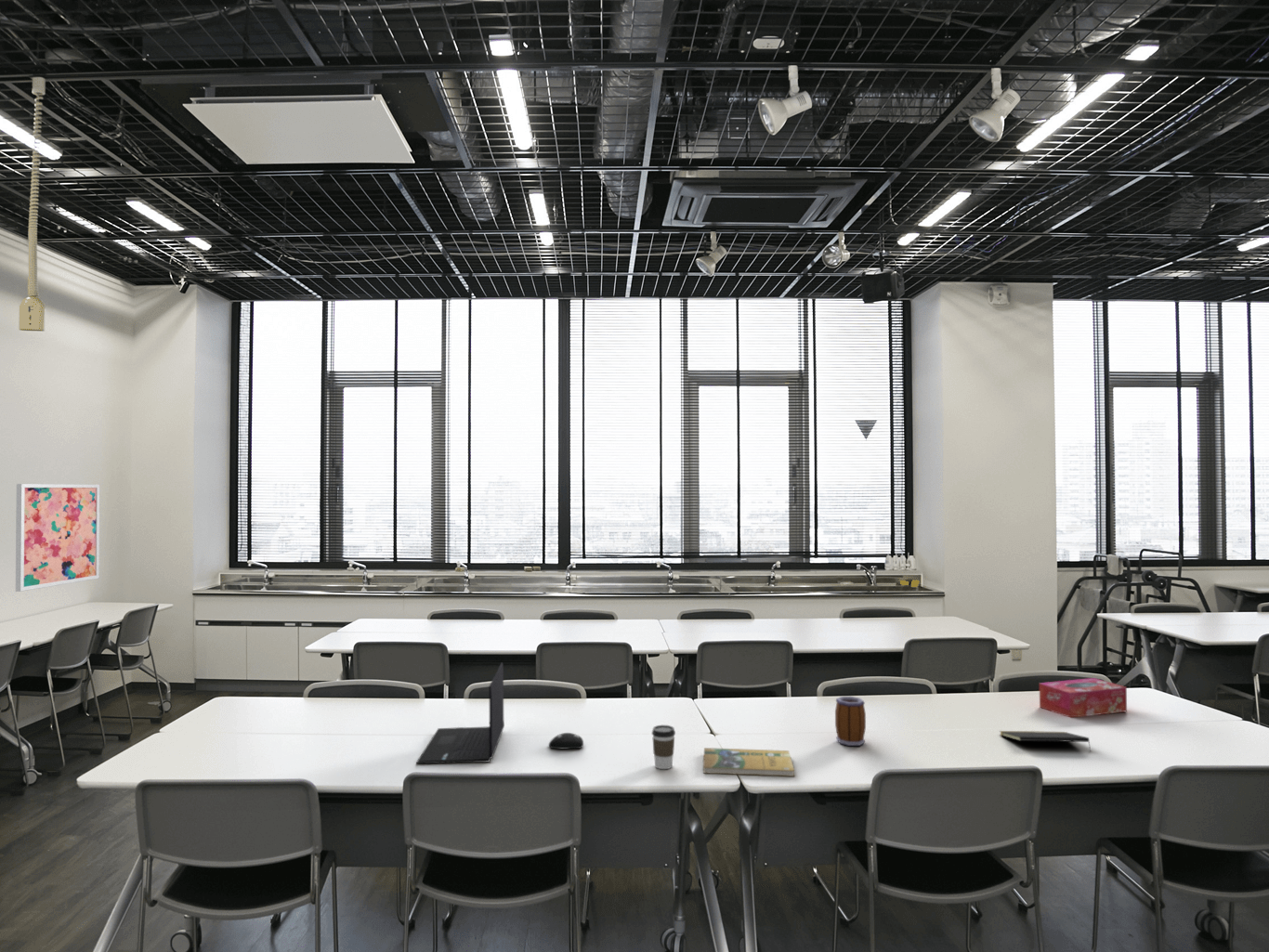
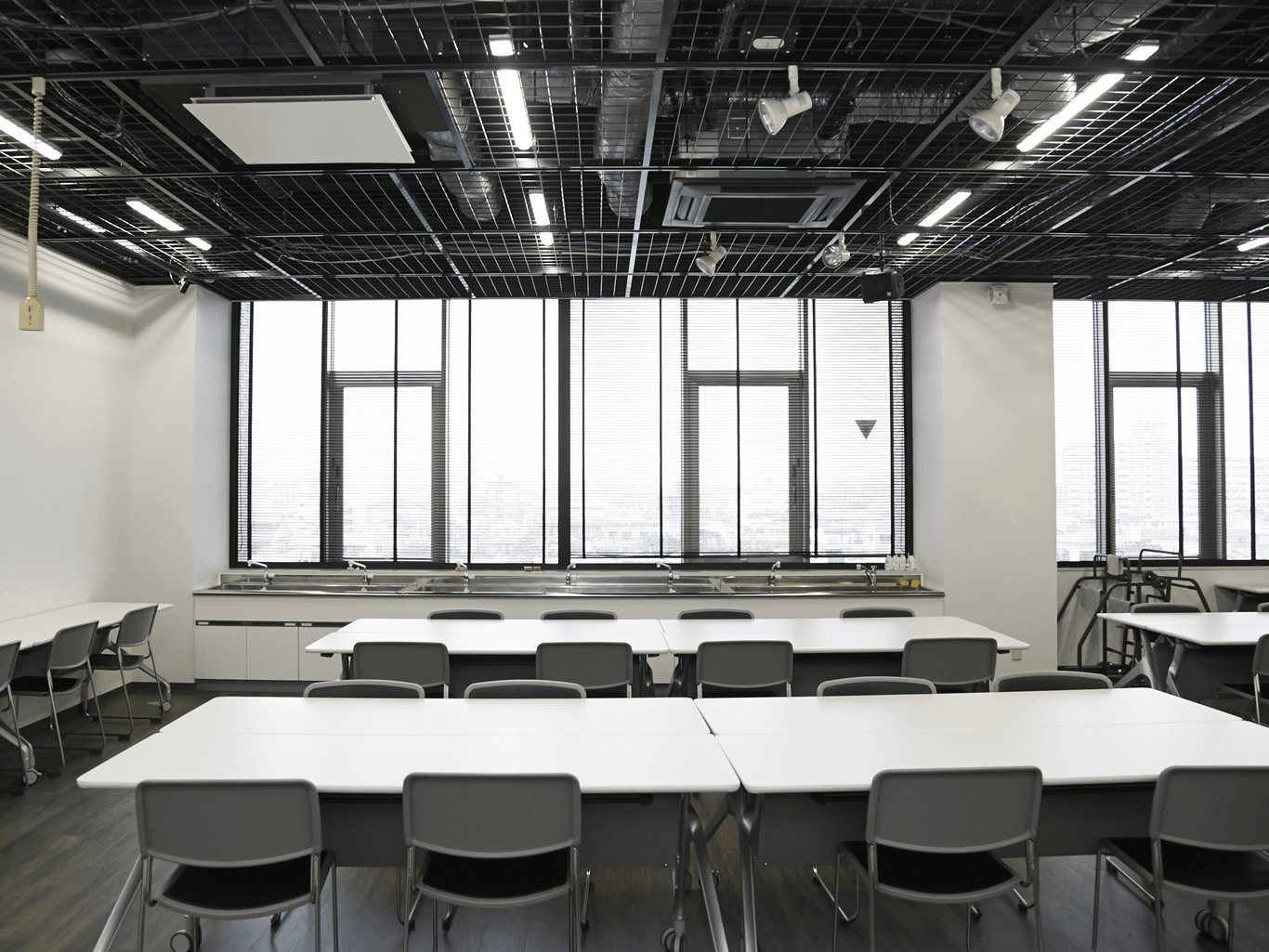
- notepad (1042, 736)
- mug (849, 719)
- wall art (60, 534)
- booklet (747, 761)
- computer mouse (566, 740)
- laptop (463, 727)
- tissue box (1082, 697)
- coffee cup (663, 747)
